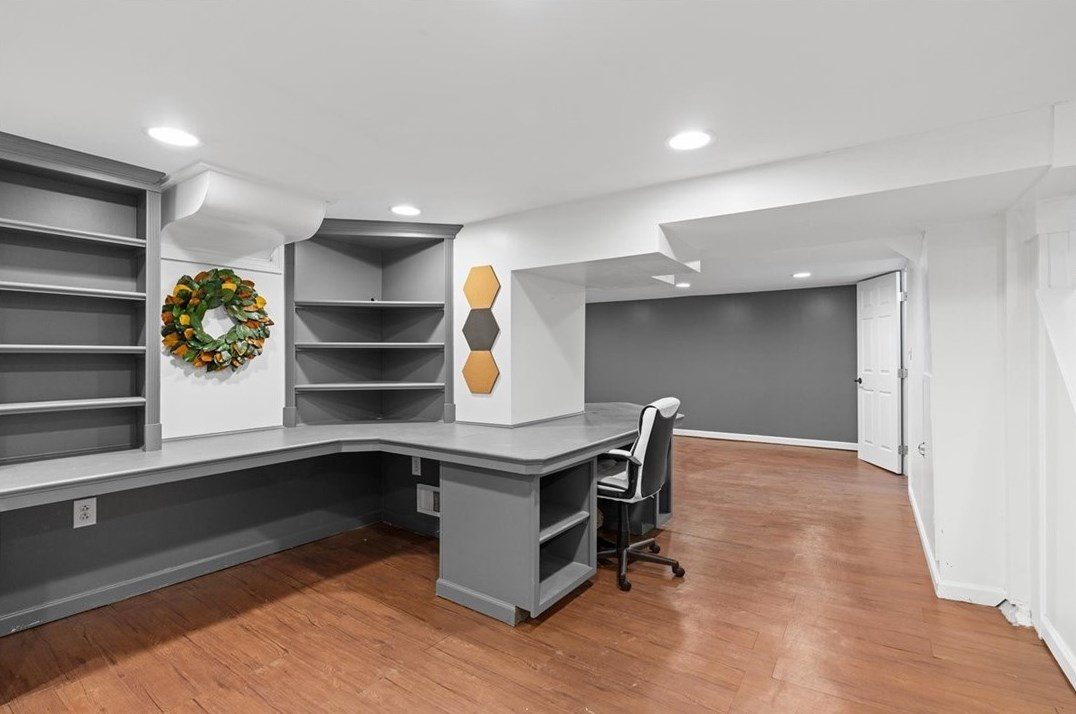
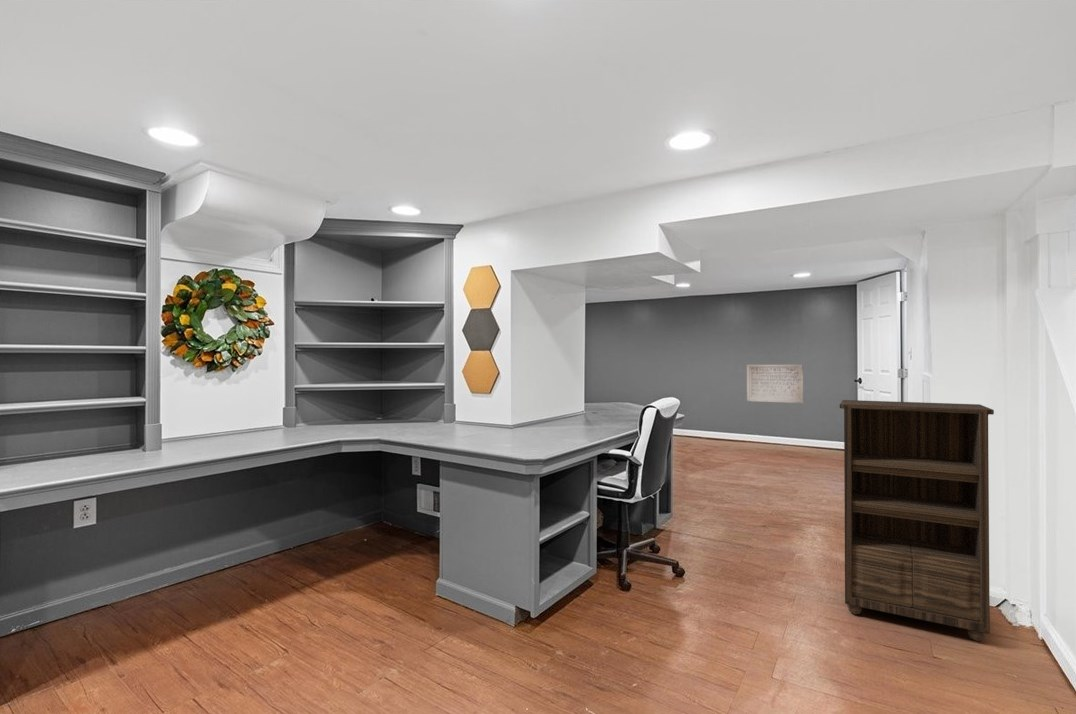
+ bookshelf (910, 509)
+ stone plaque (774, 383)
